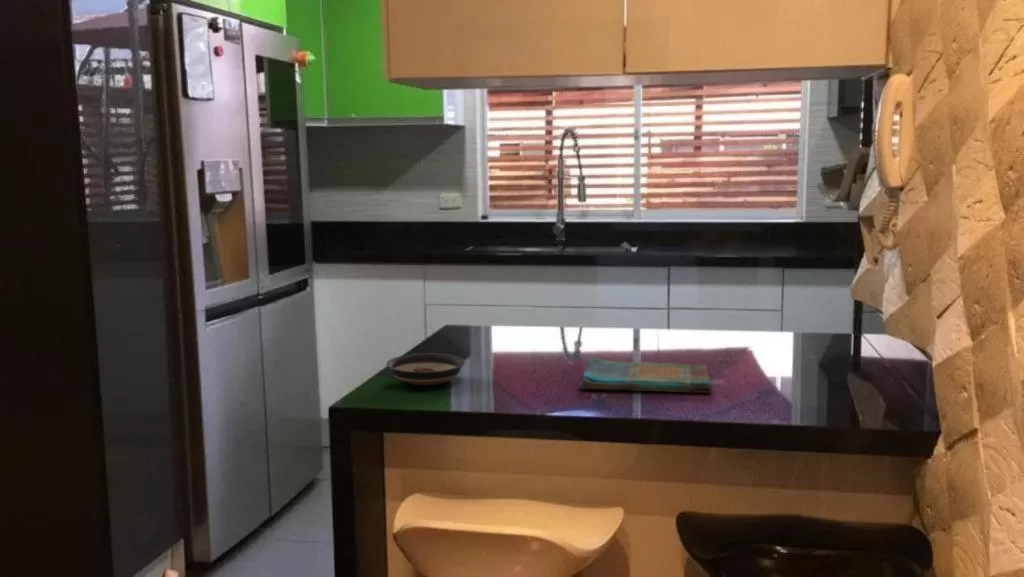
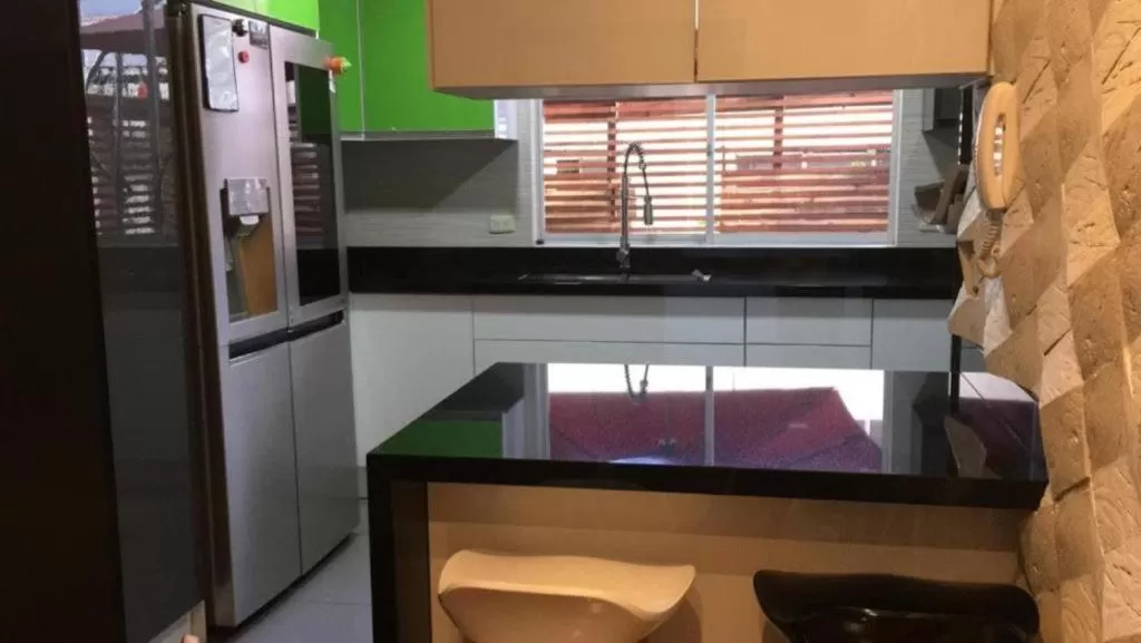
- dish towel (645, 374)
- saucer (426, 371)
